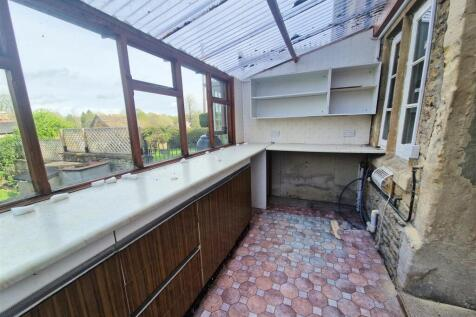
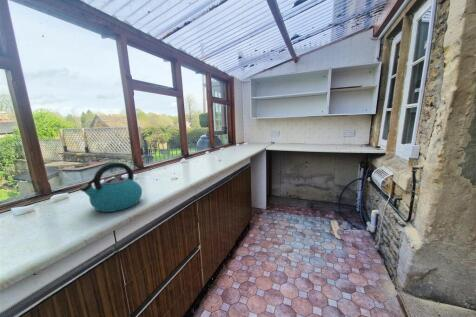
+ kettle (112, 185)
